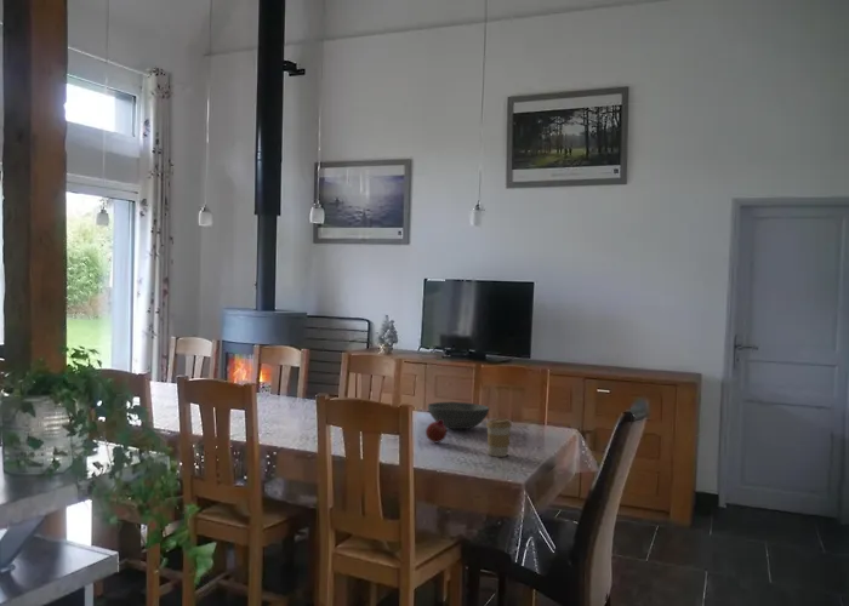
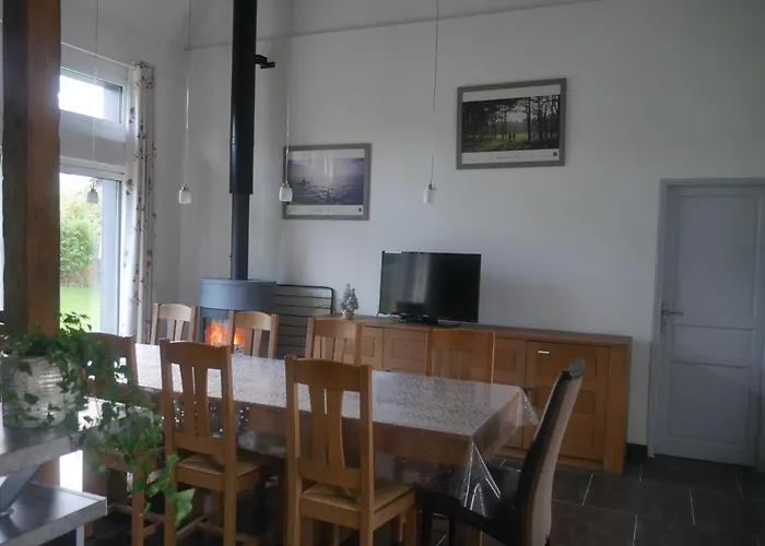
- bowl (457, 416)
- coffee cup (498, 436)
- fruit (435, 430)
